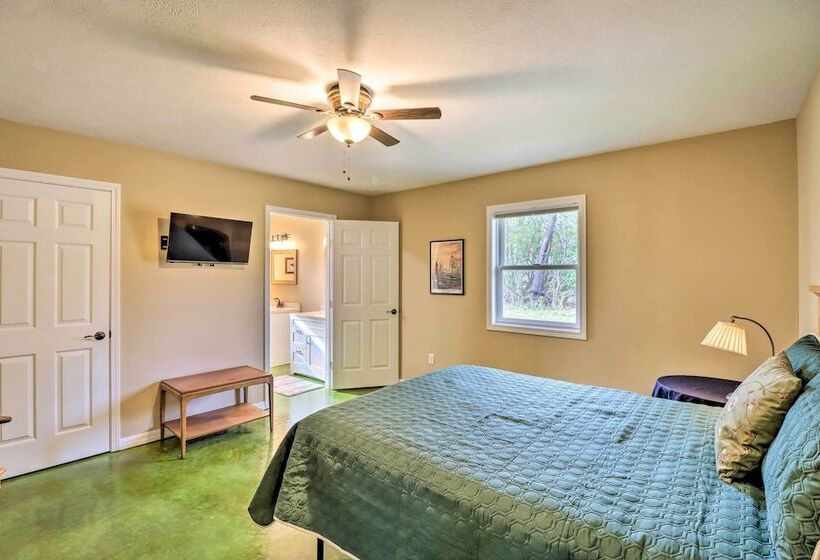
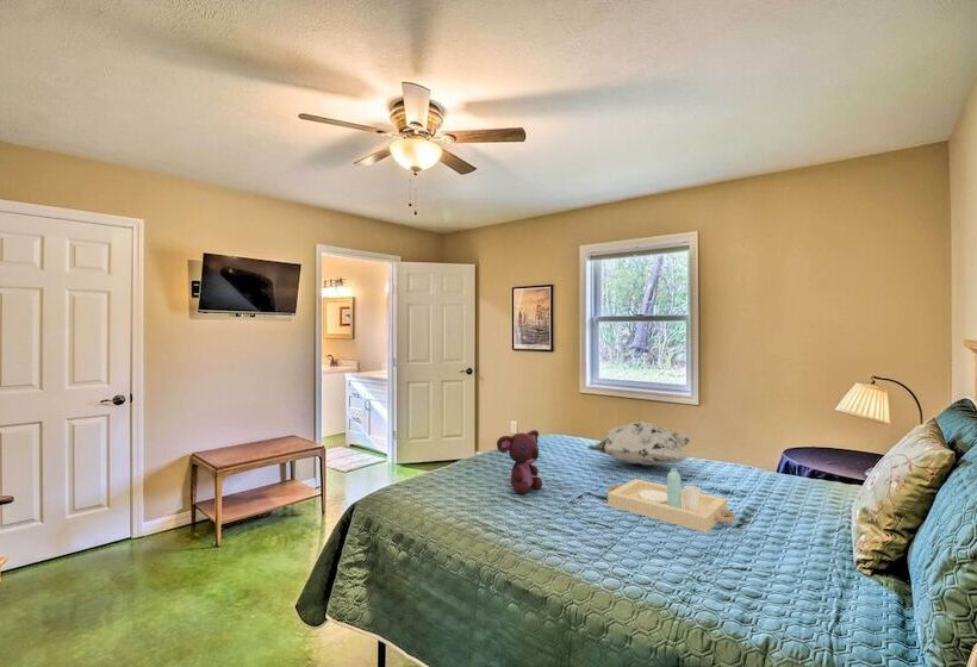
+ decorative pillow (641, 443)
+ teddy bear (524, 461)
+ serving tray (666, 486)
